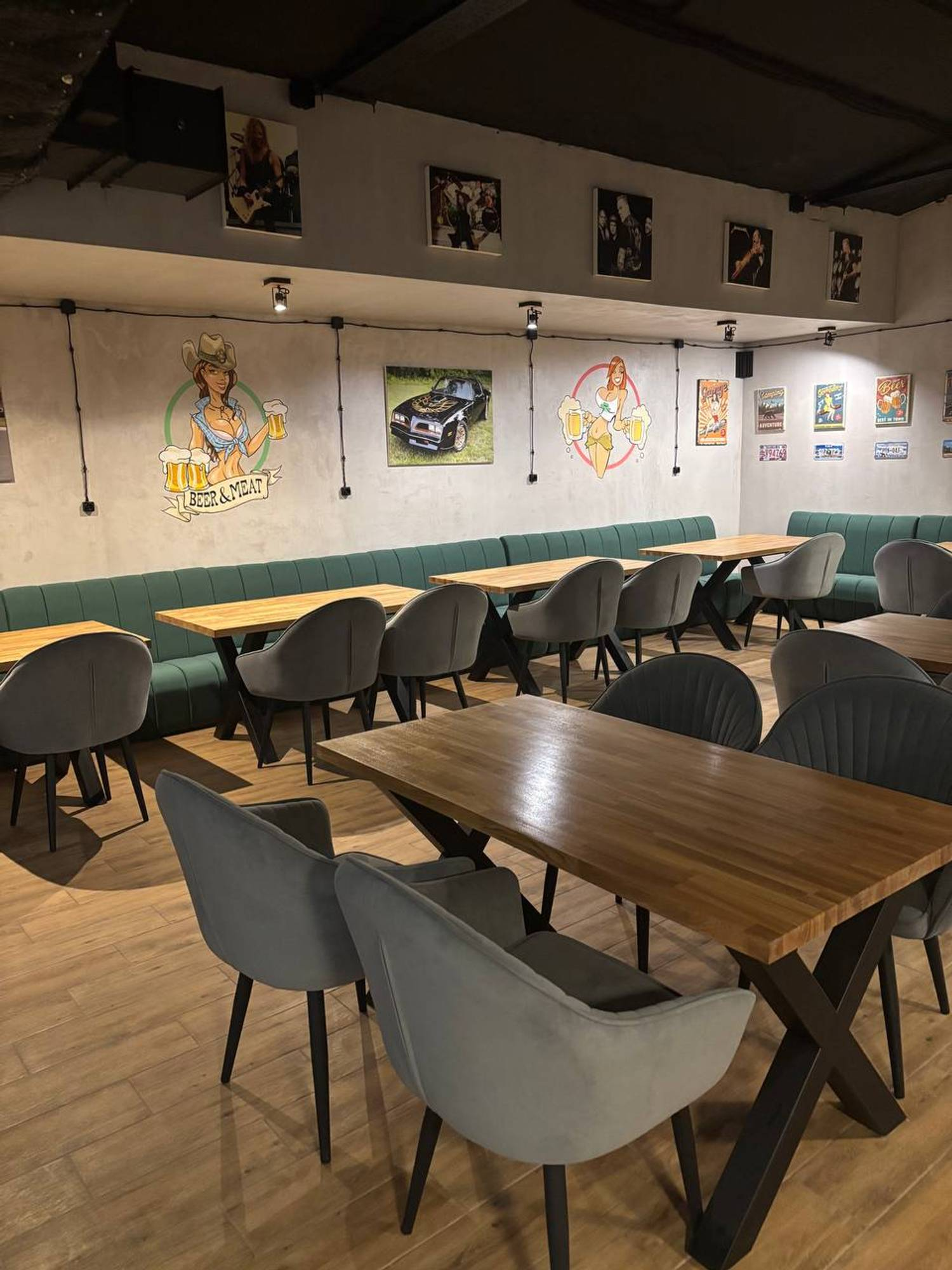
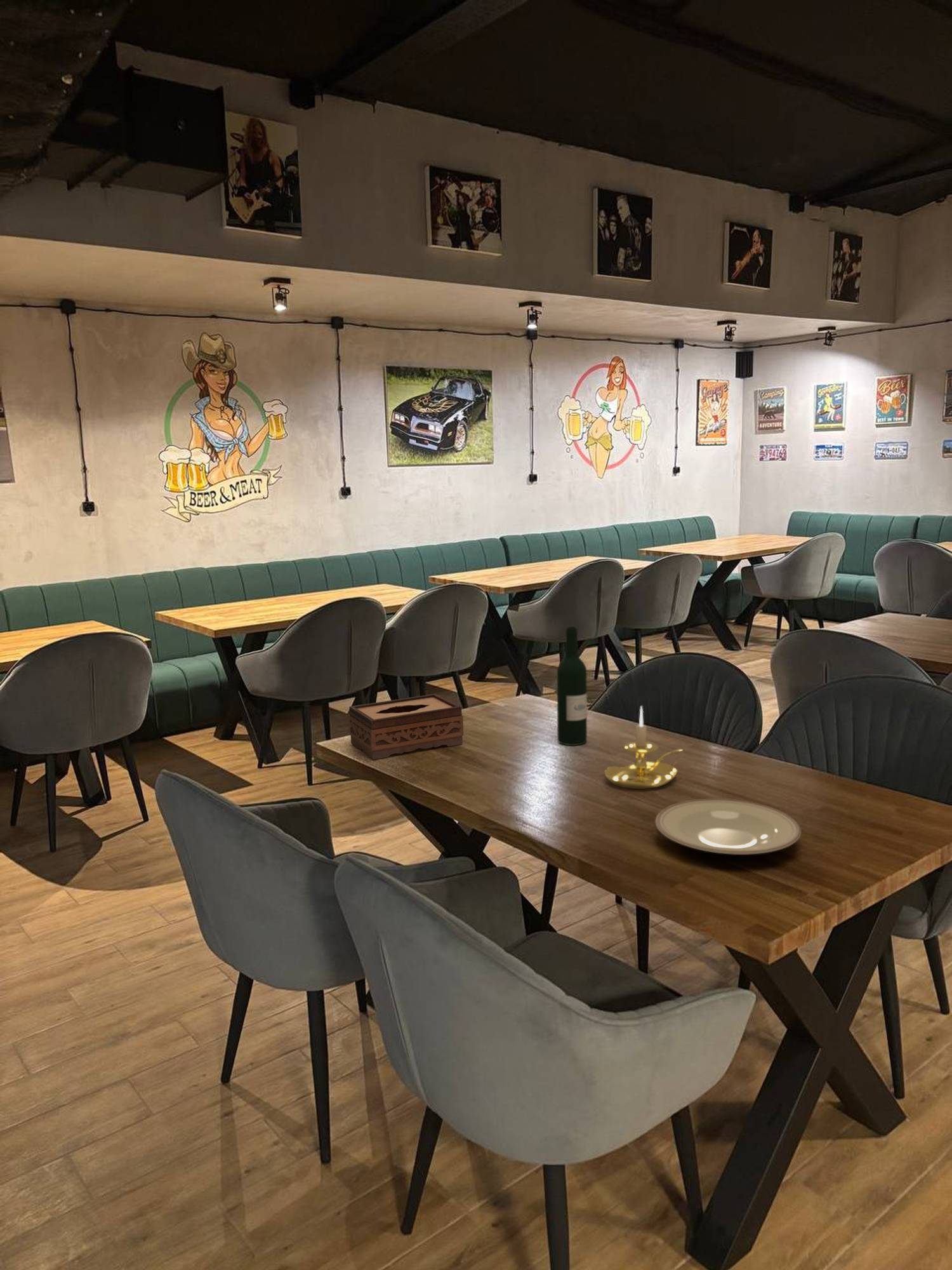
+ tissue box (406, 725)
+ plate (726, 832)
+ candle holder (646, 742)
+ wine bottle (572, 685)
